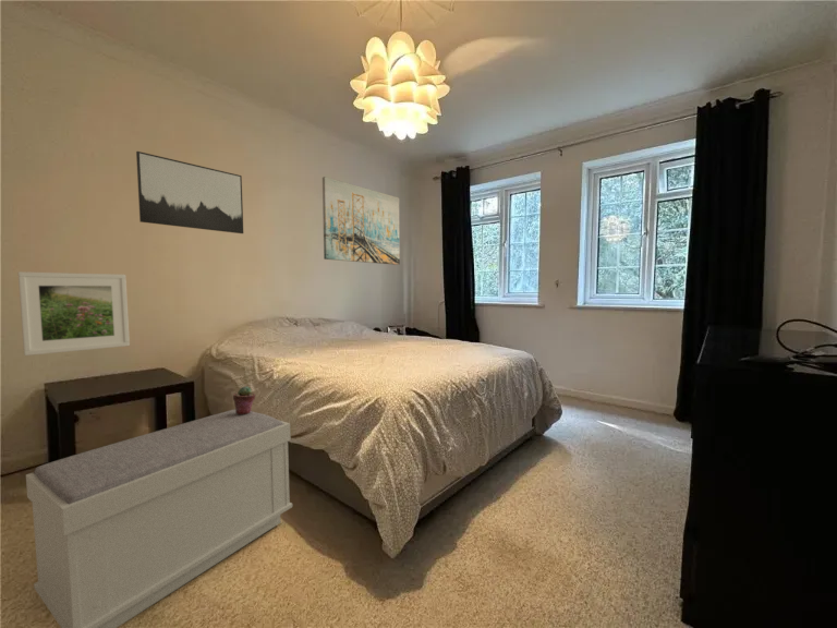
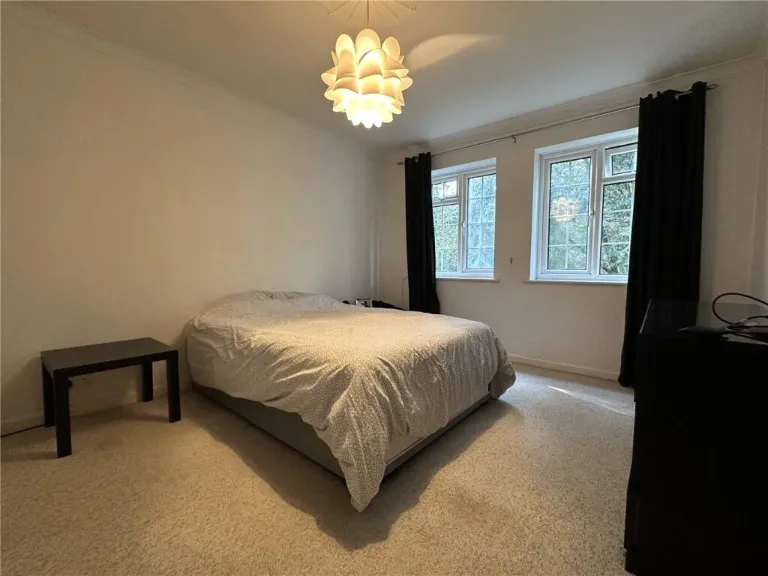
- bench (180, 496)
- potted succulent (243, 399)
- wall art (195, 196)
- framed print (78, 312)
- wall art (364, 225)
